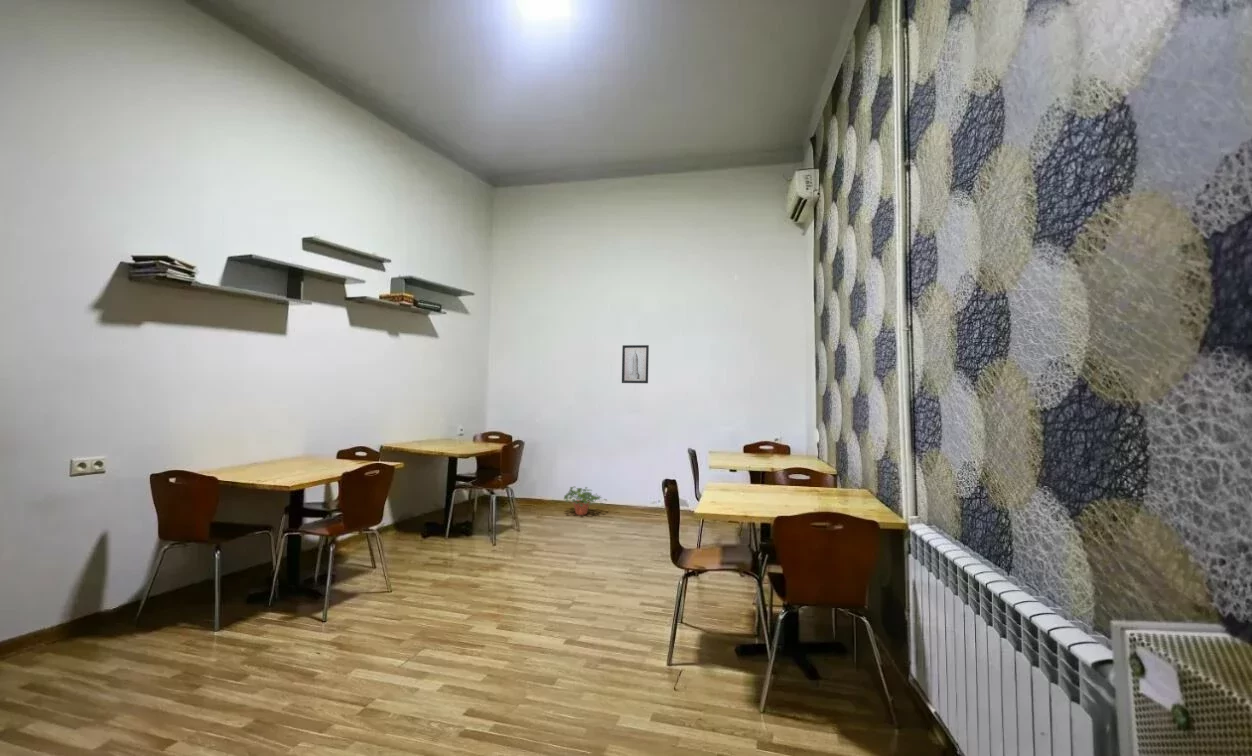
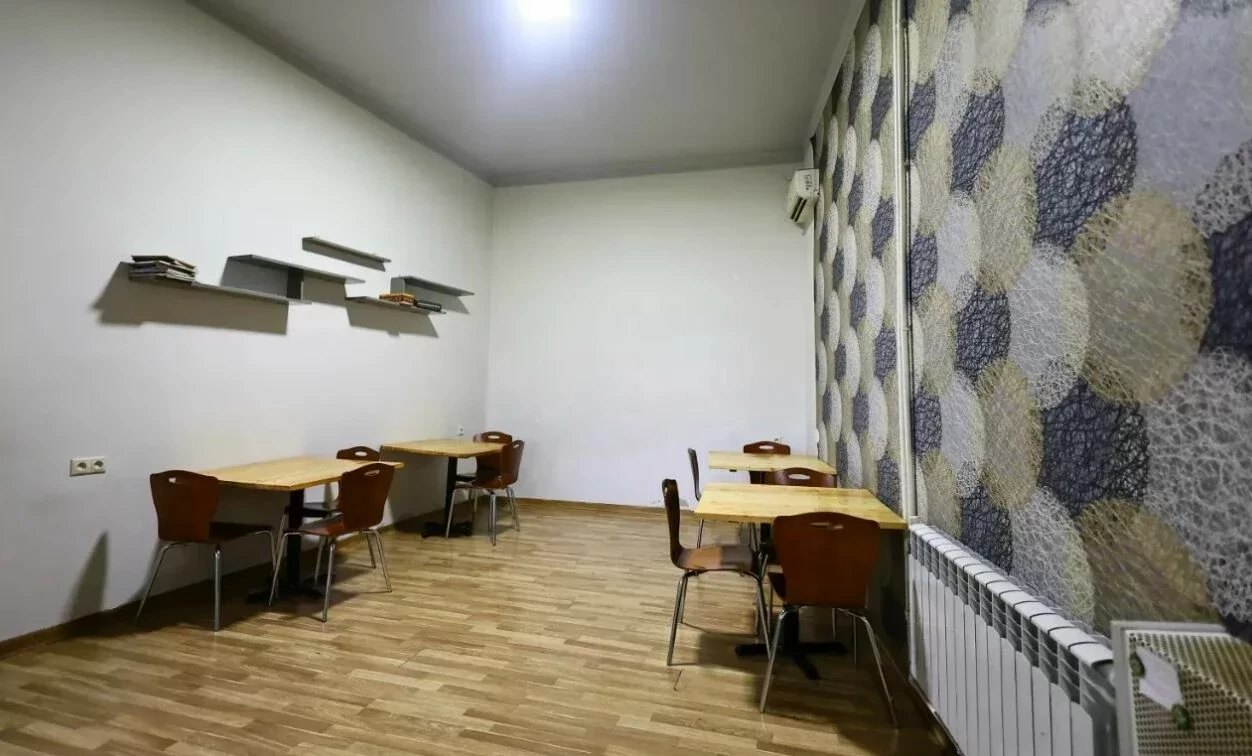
- potted plant (584, 501)
- wall art (635, 364)
